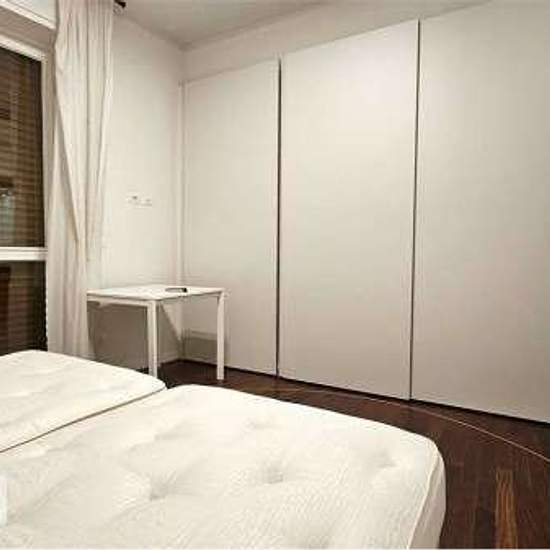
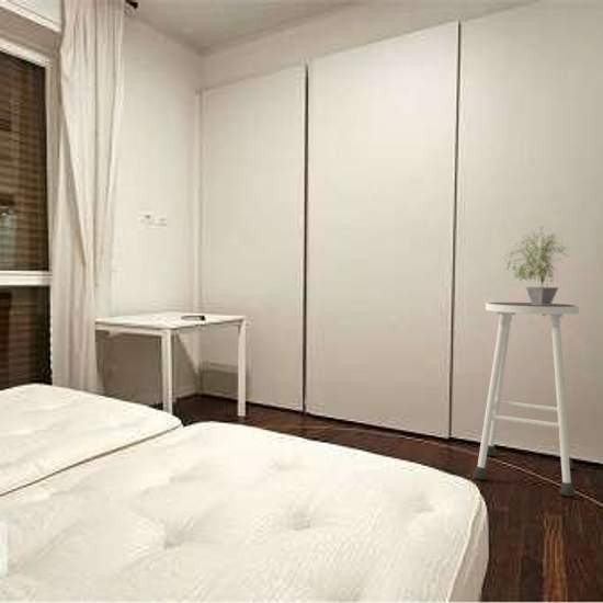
+ stool (527, 403)
+ potted plant (535, 263)
